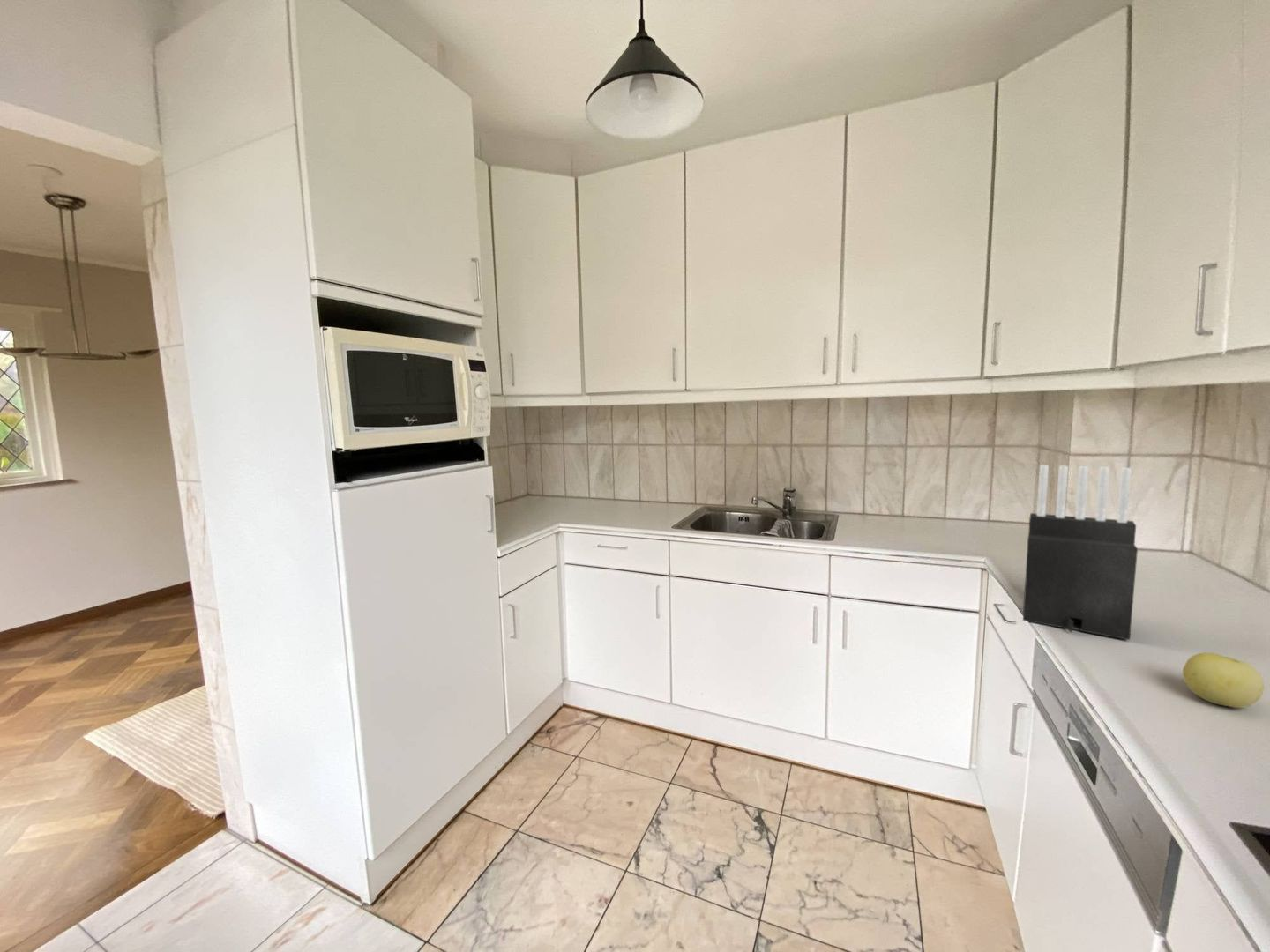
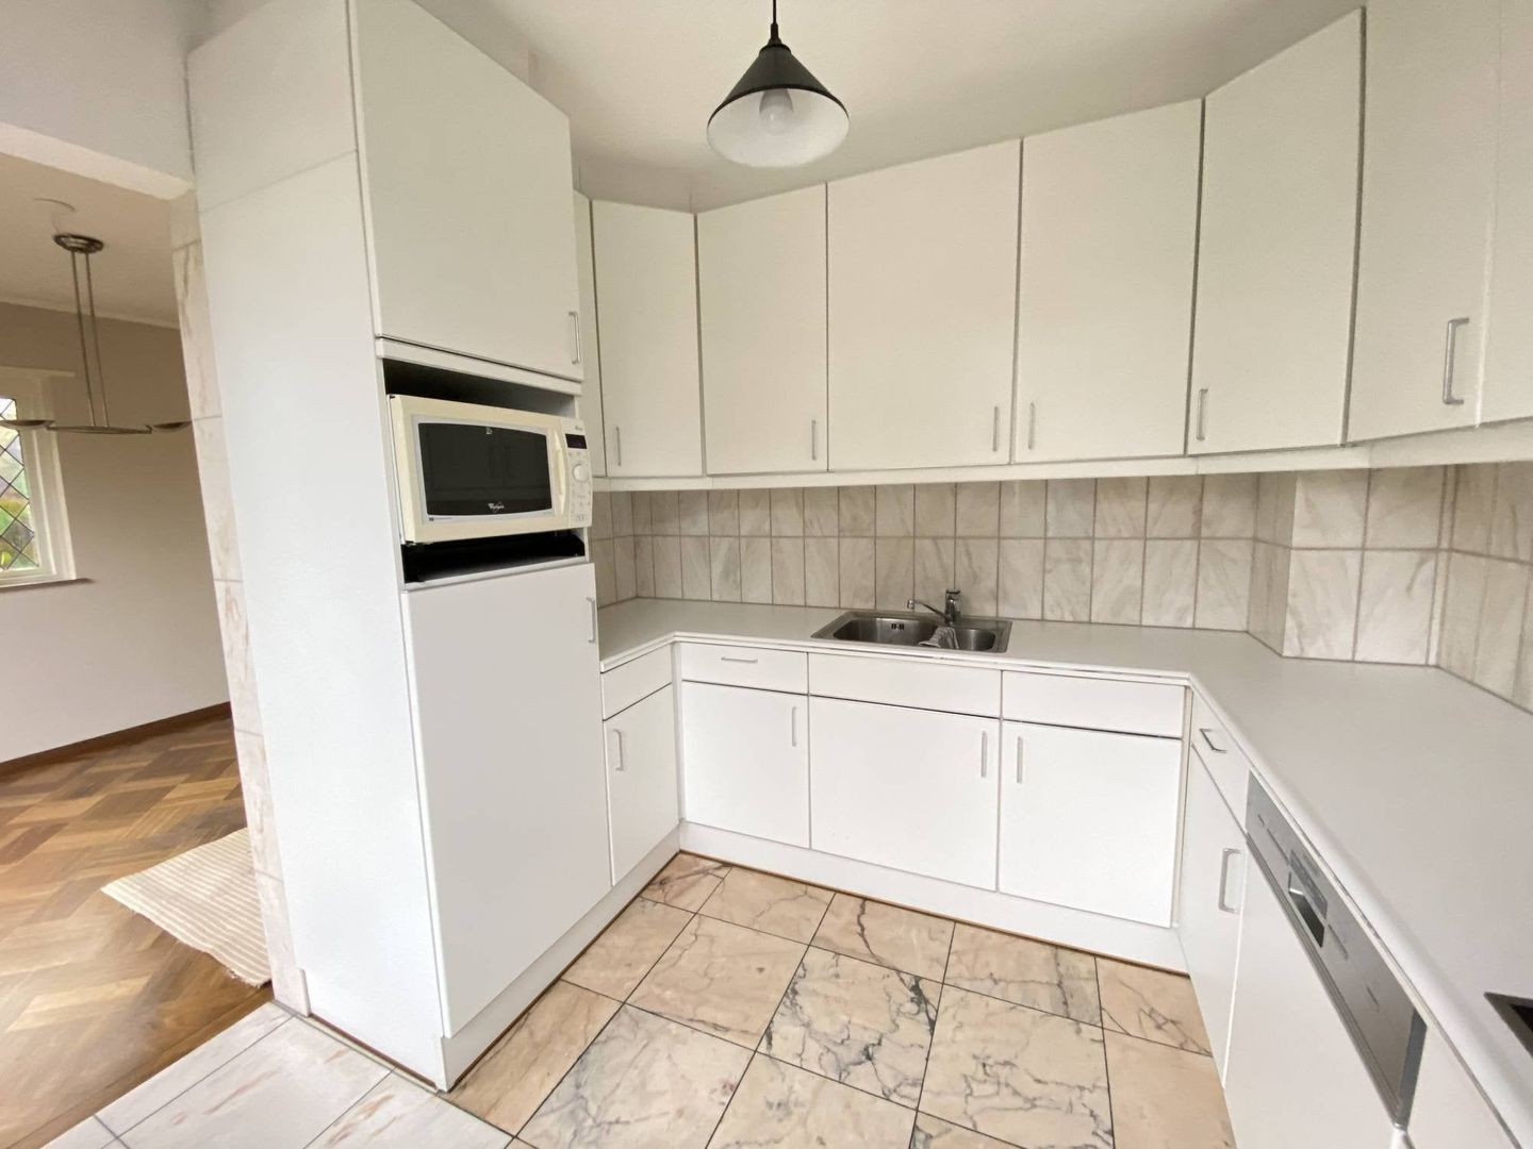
- apple (1221, 679)
- knife block (1078, 547)
